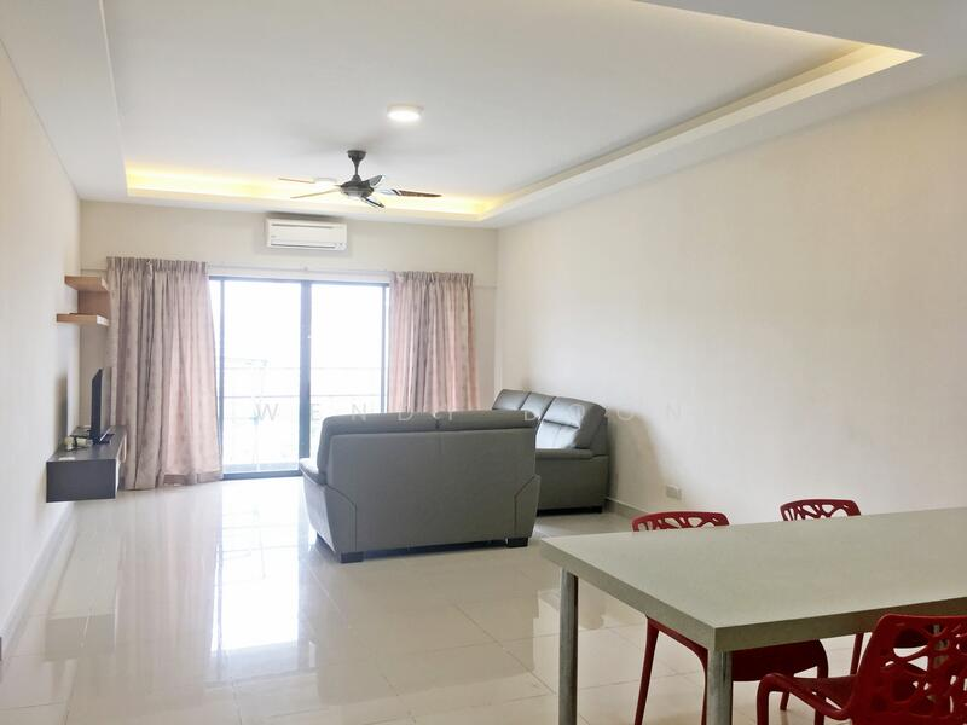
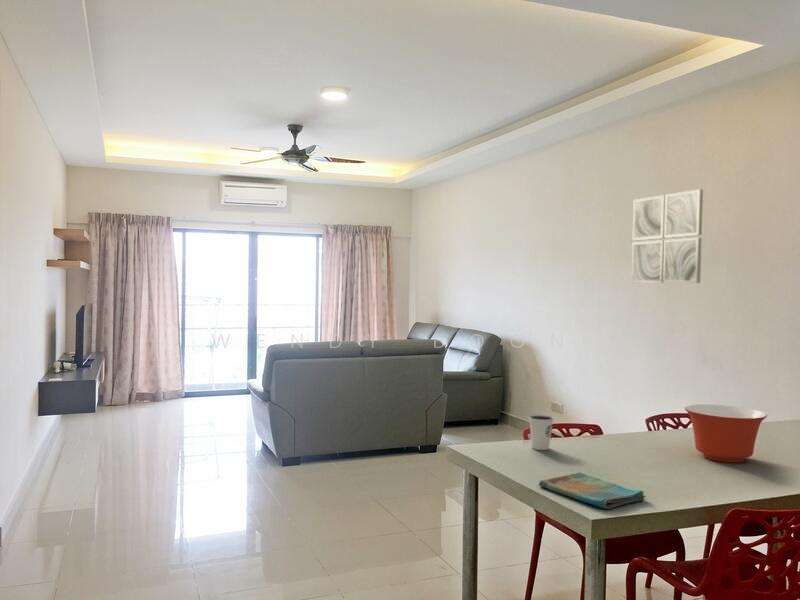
+ mixing bowl (724, 434)
+ wall art (664, 240)
+ dixie cup (540, 433)
+ dish towel (590, 488)
